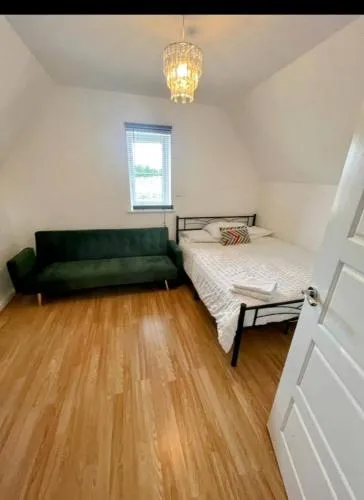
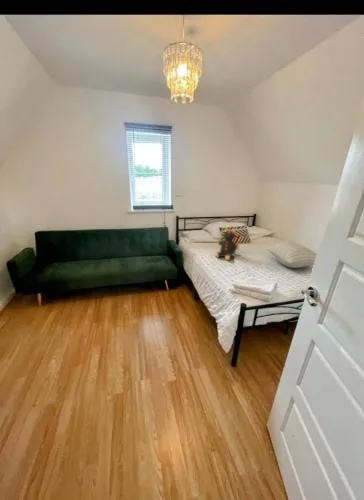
+ teddy bear (227, 243)
+ pillow (293, 254)
